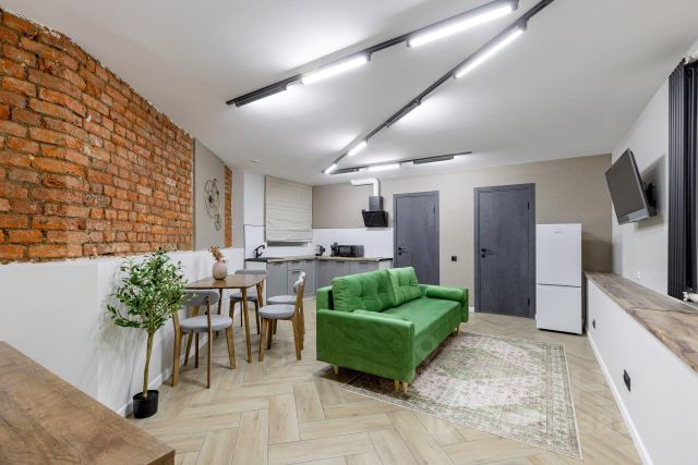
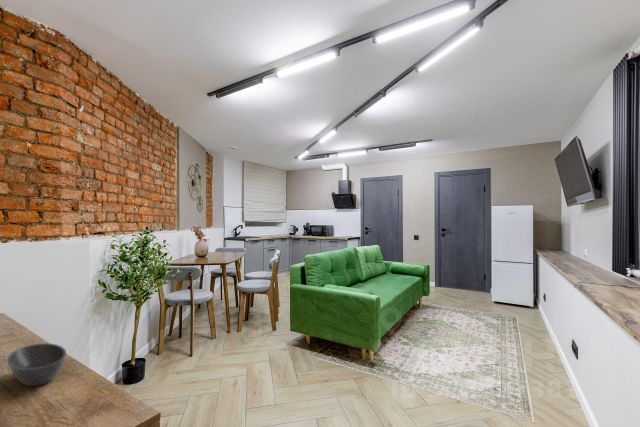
+ bowl (37, 365)
